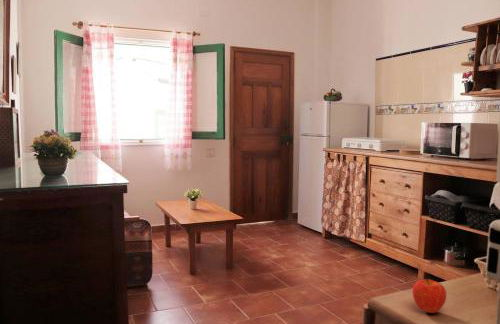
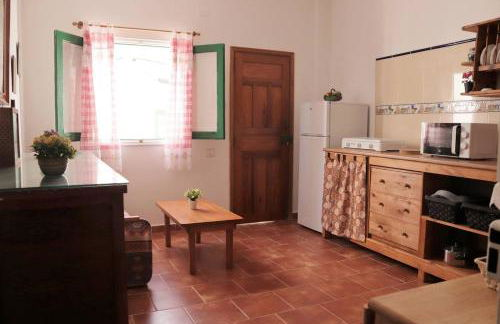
- fruit (429, 294)
